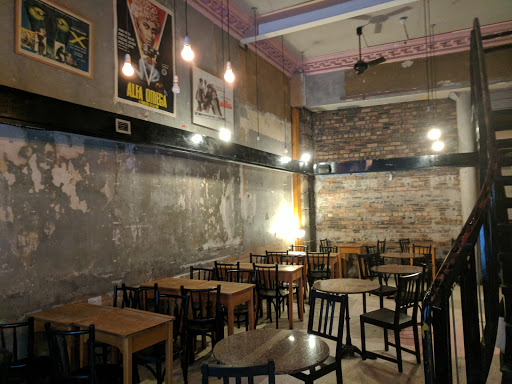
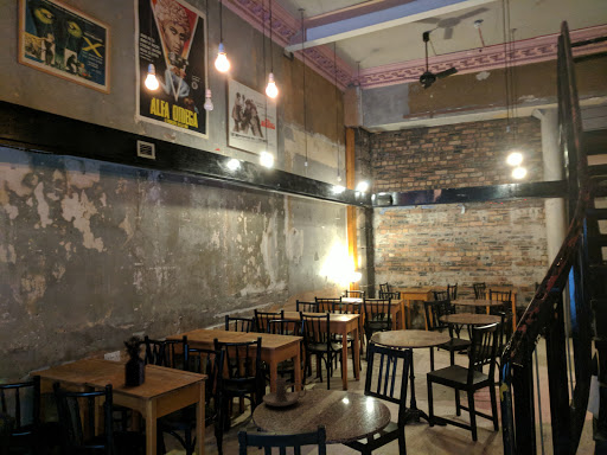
+ candle holder (285, 390)
+ vase (134, 358)
